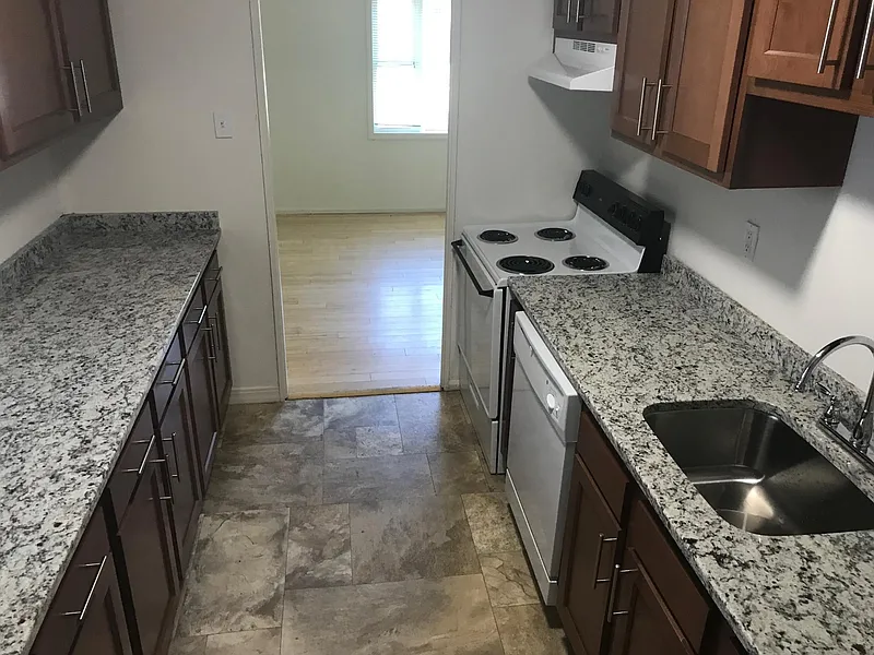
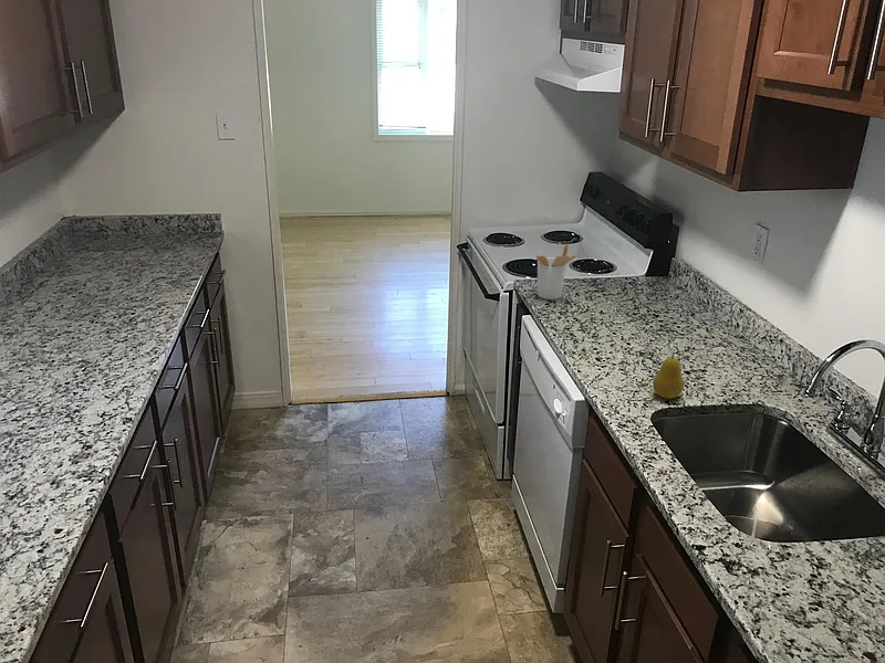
+ fruit (669, 373)
+ utensil holder (555, 272)
